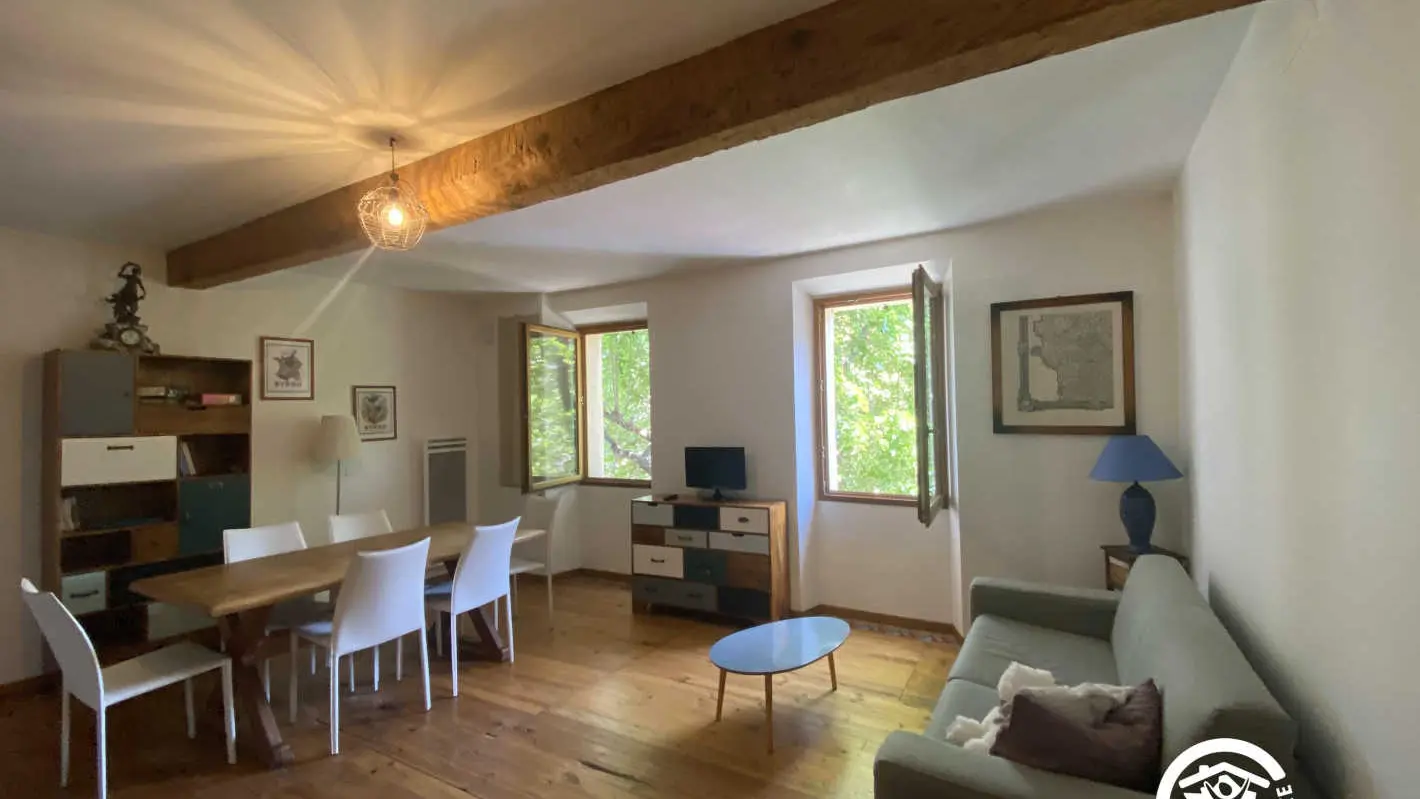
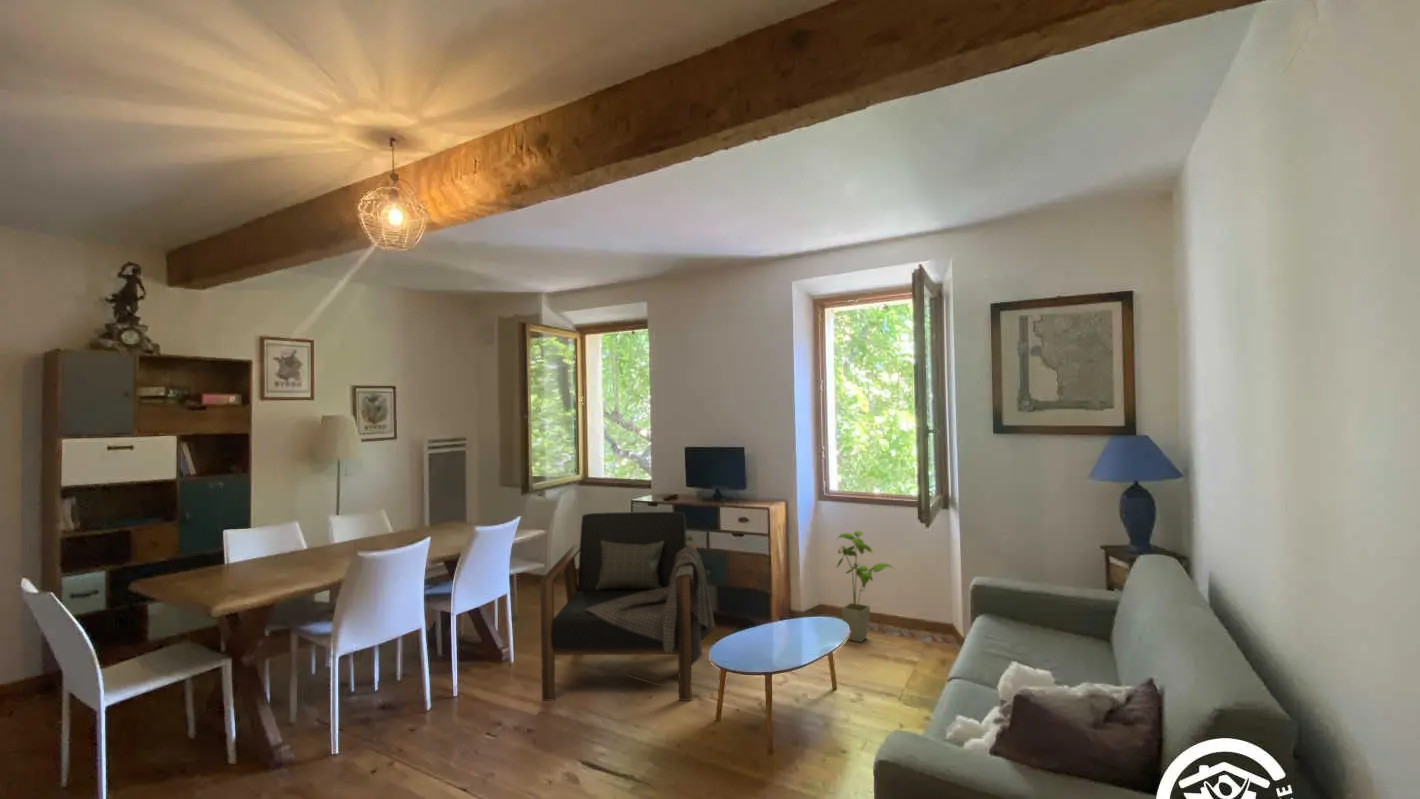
+ armchair (635, 597)
+ house plant (861, 587)
